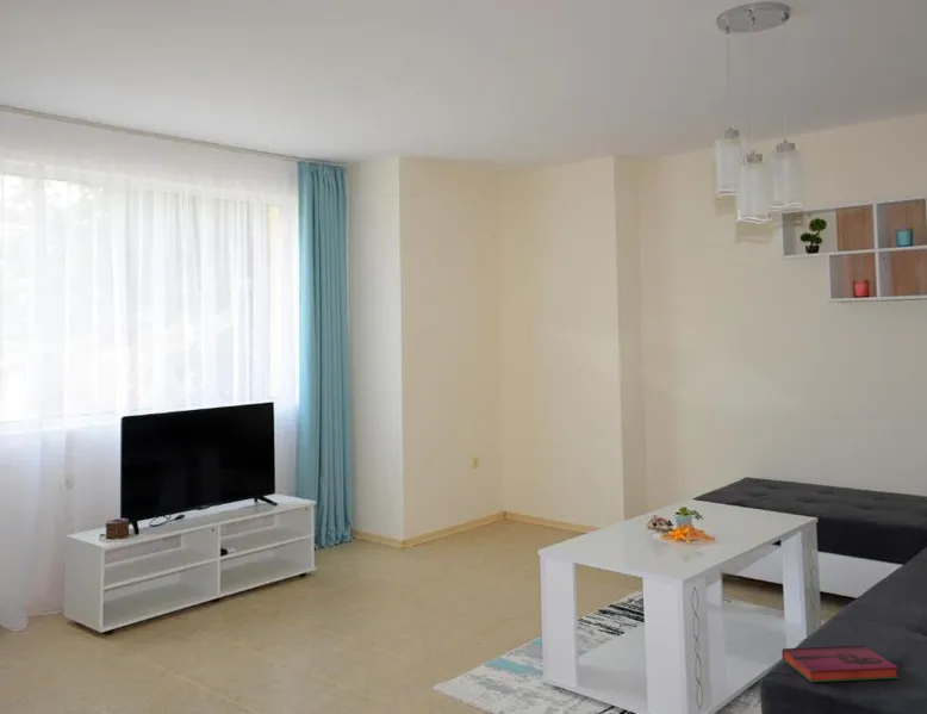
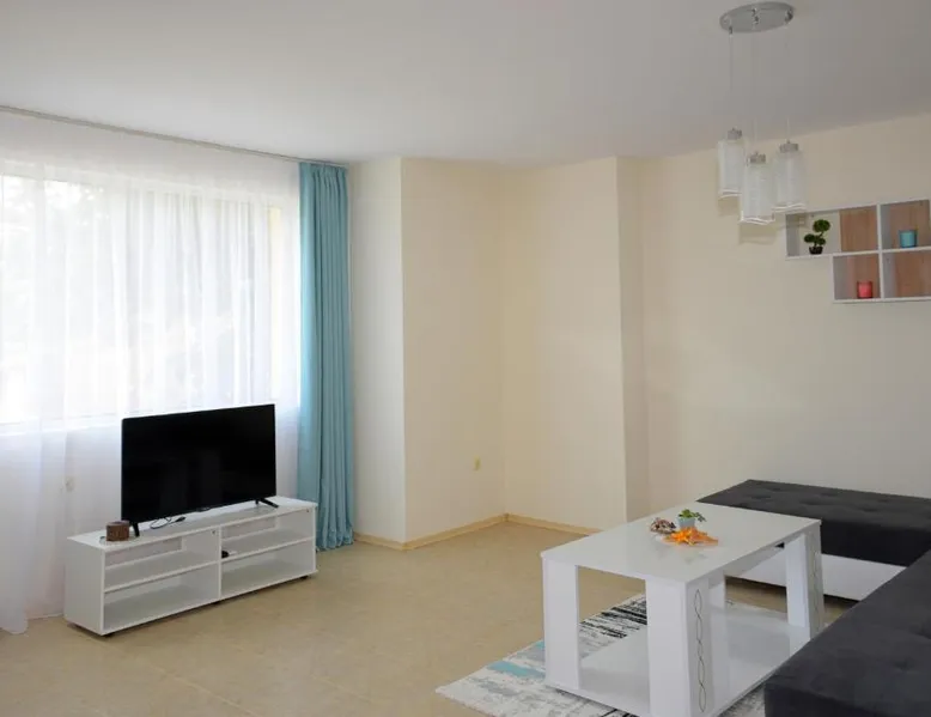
- hardback book (838, 663)
